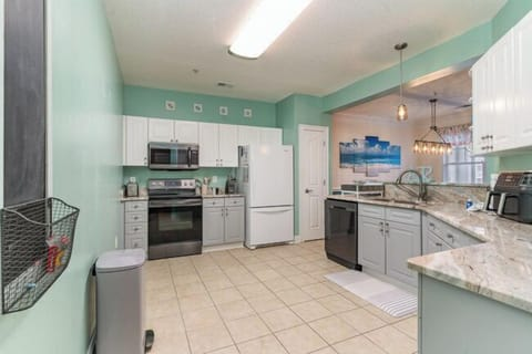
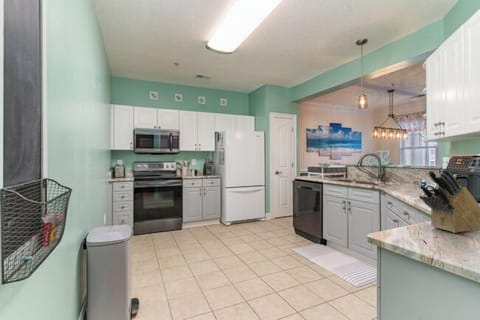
+ knife block (454, 198)
